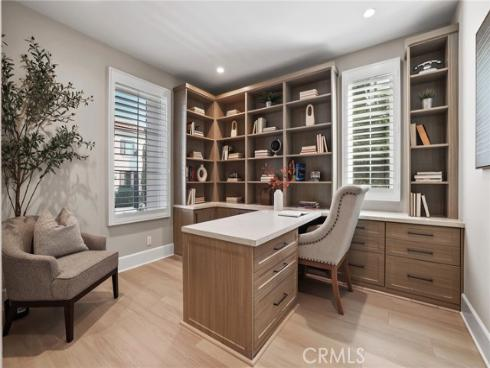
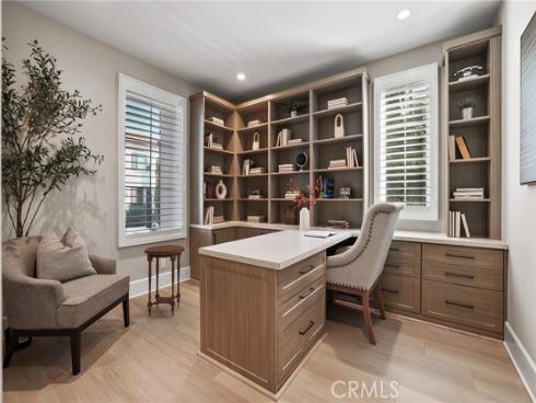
+ side table (158, 279)
